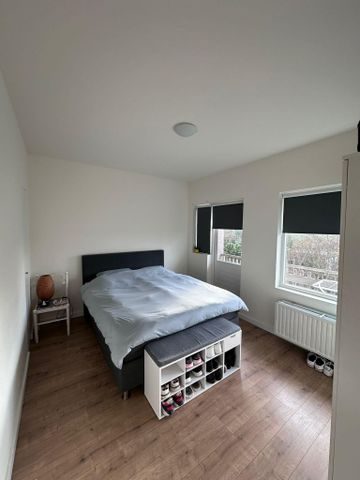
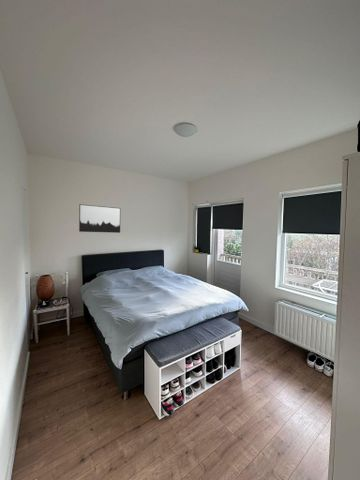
+ wall art (100, 219)
